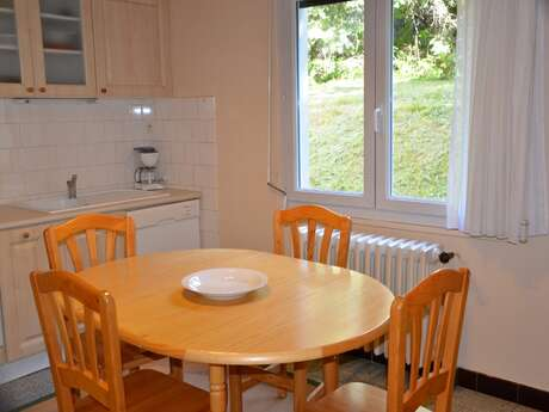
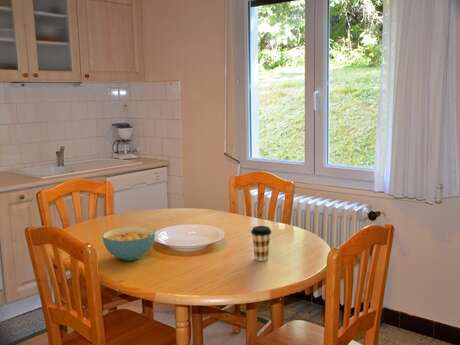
+ cereal bowl (129, 245)
+ coffee cup (261, 243)
